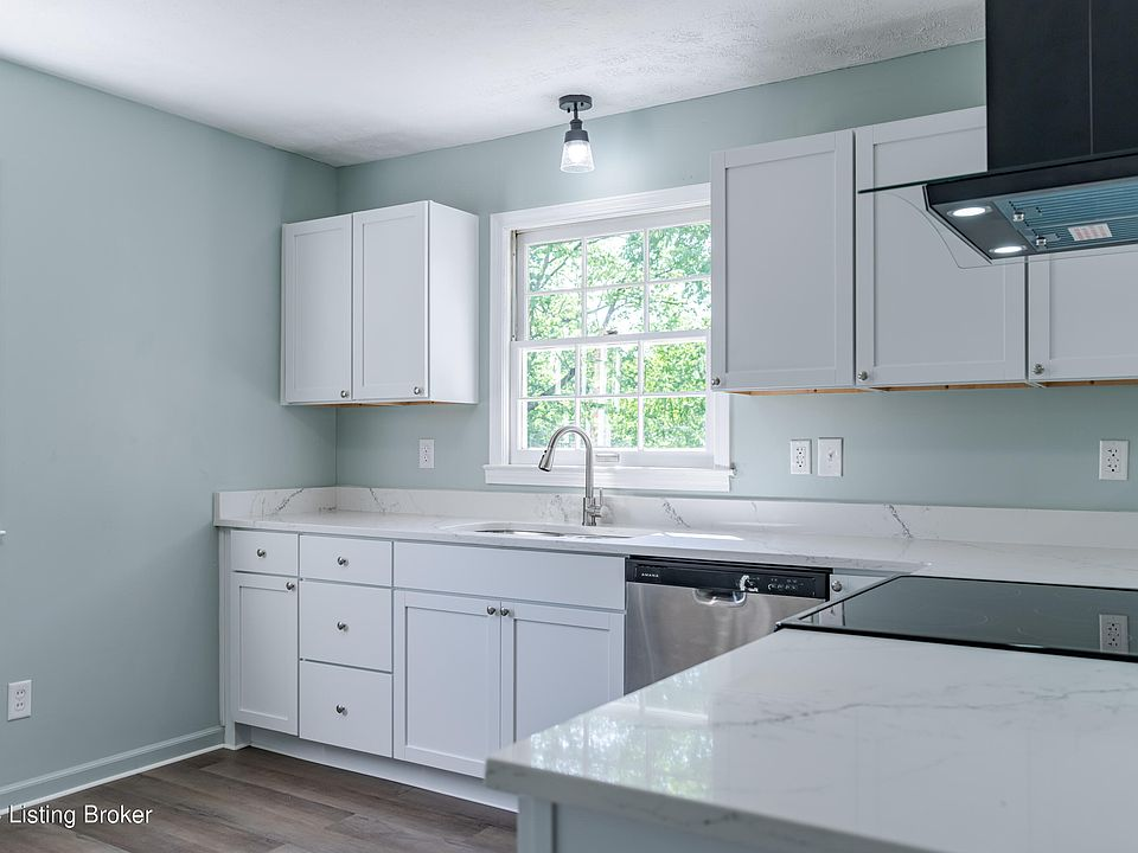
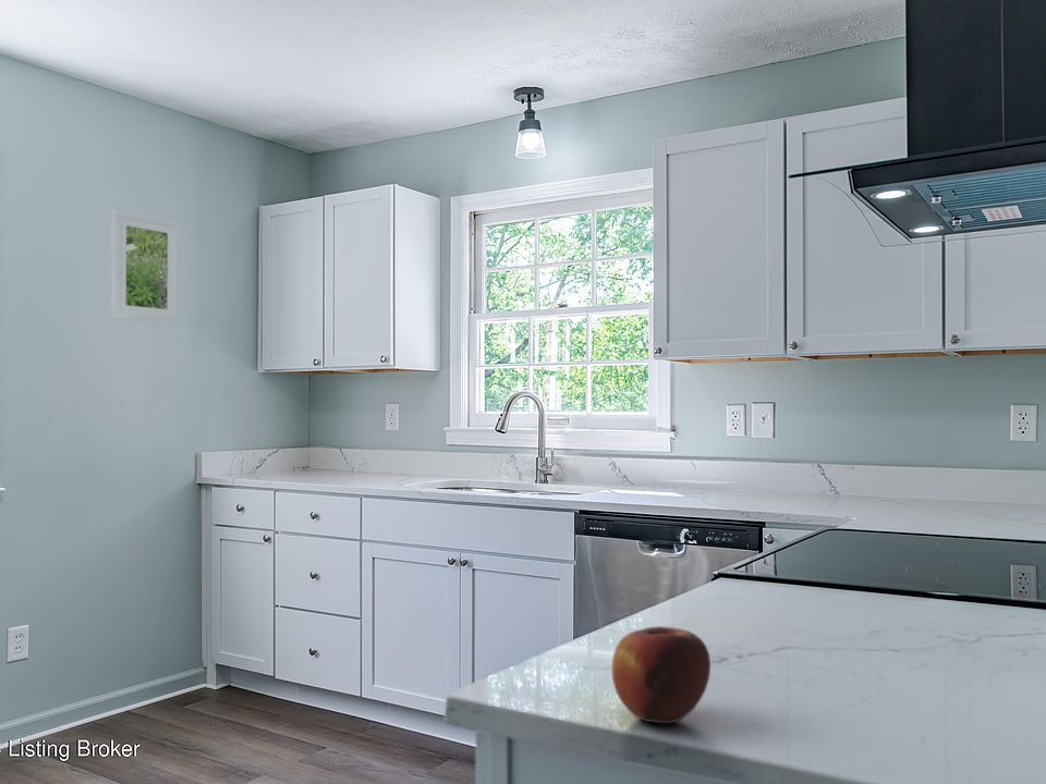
+ apple (660, 673)
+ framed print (146, 268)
